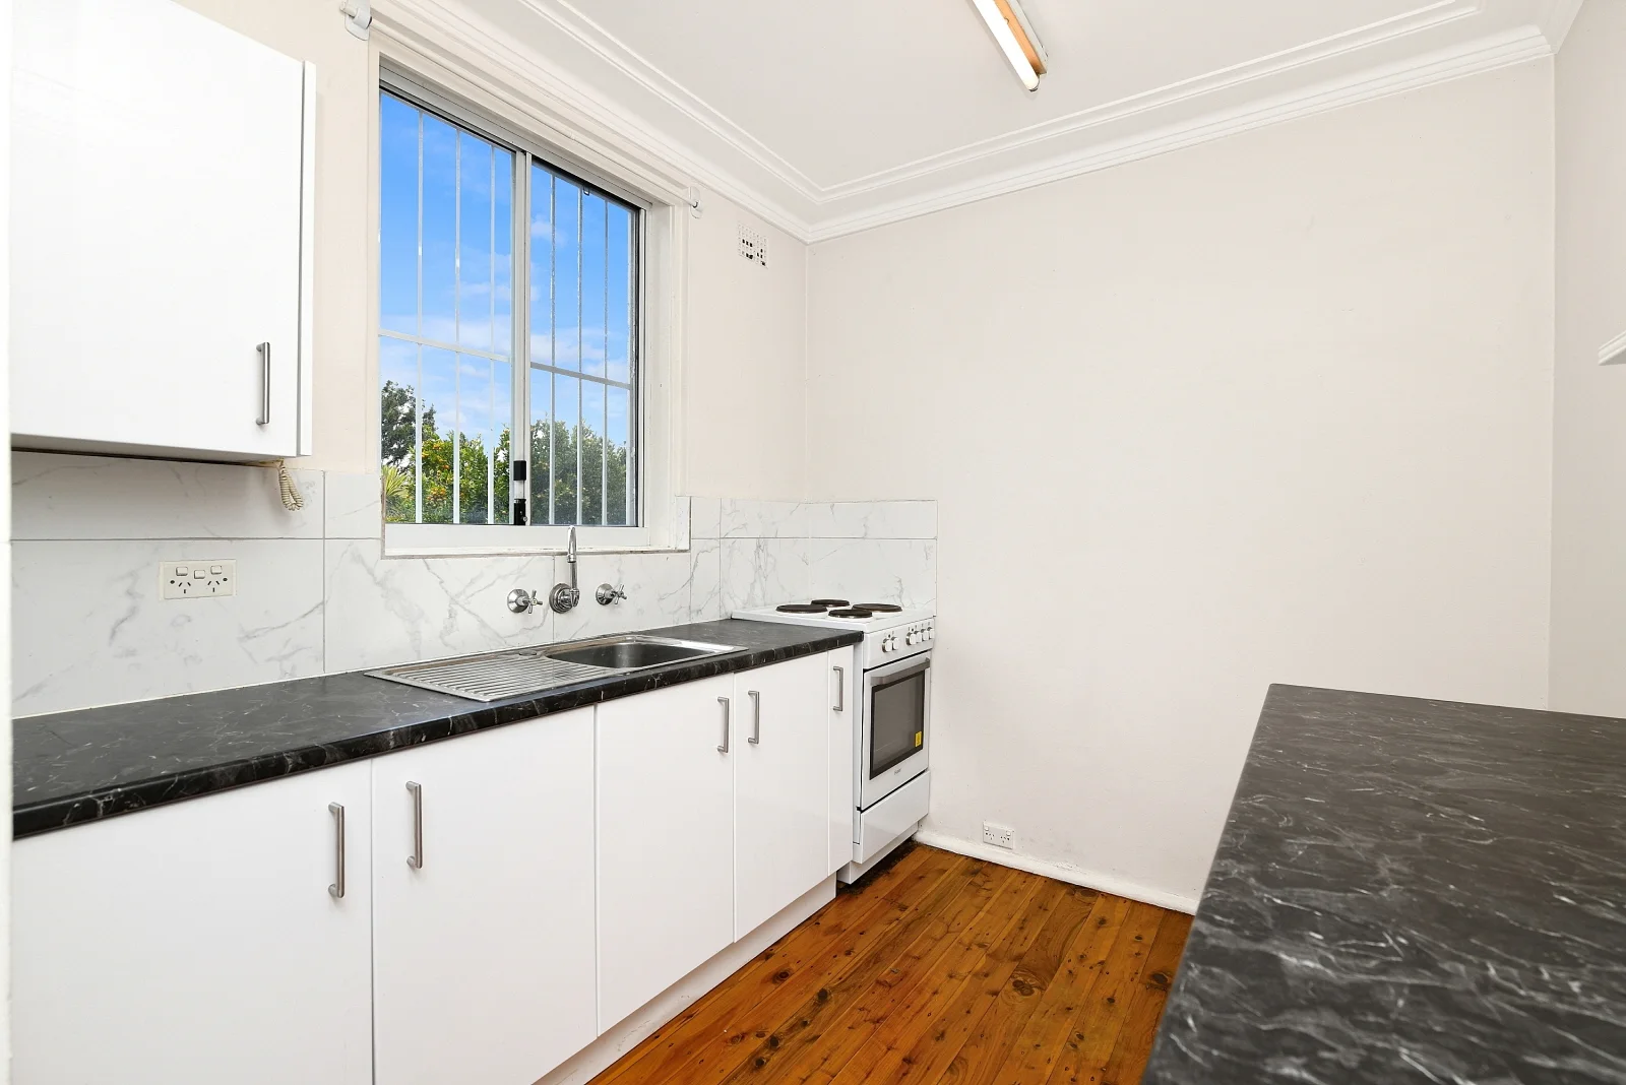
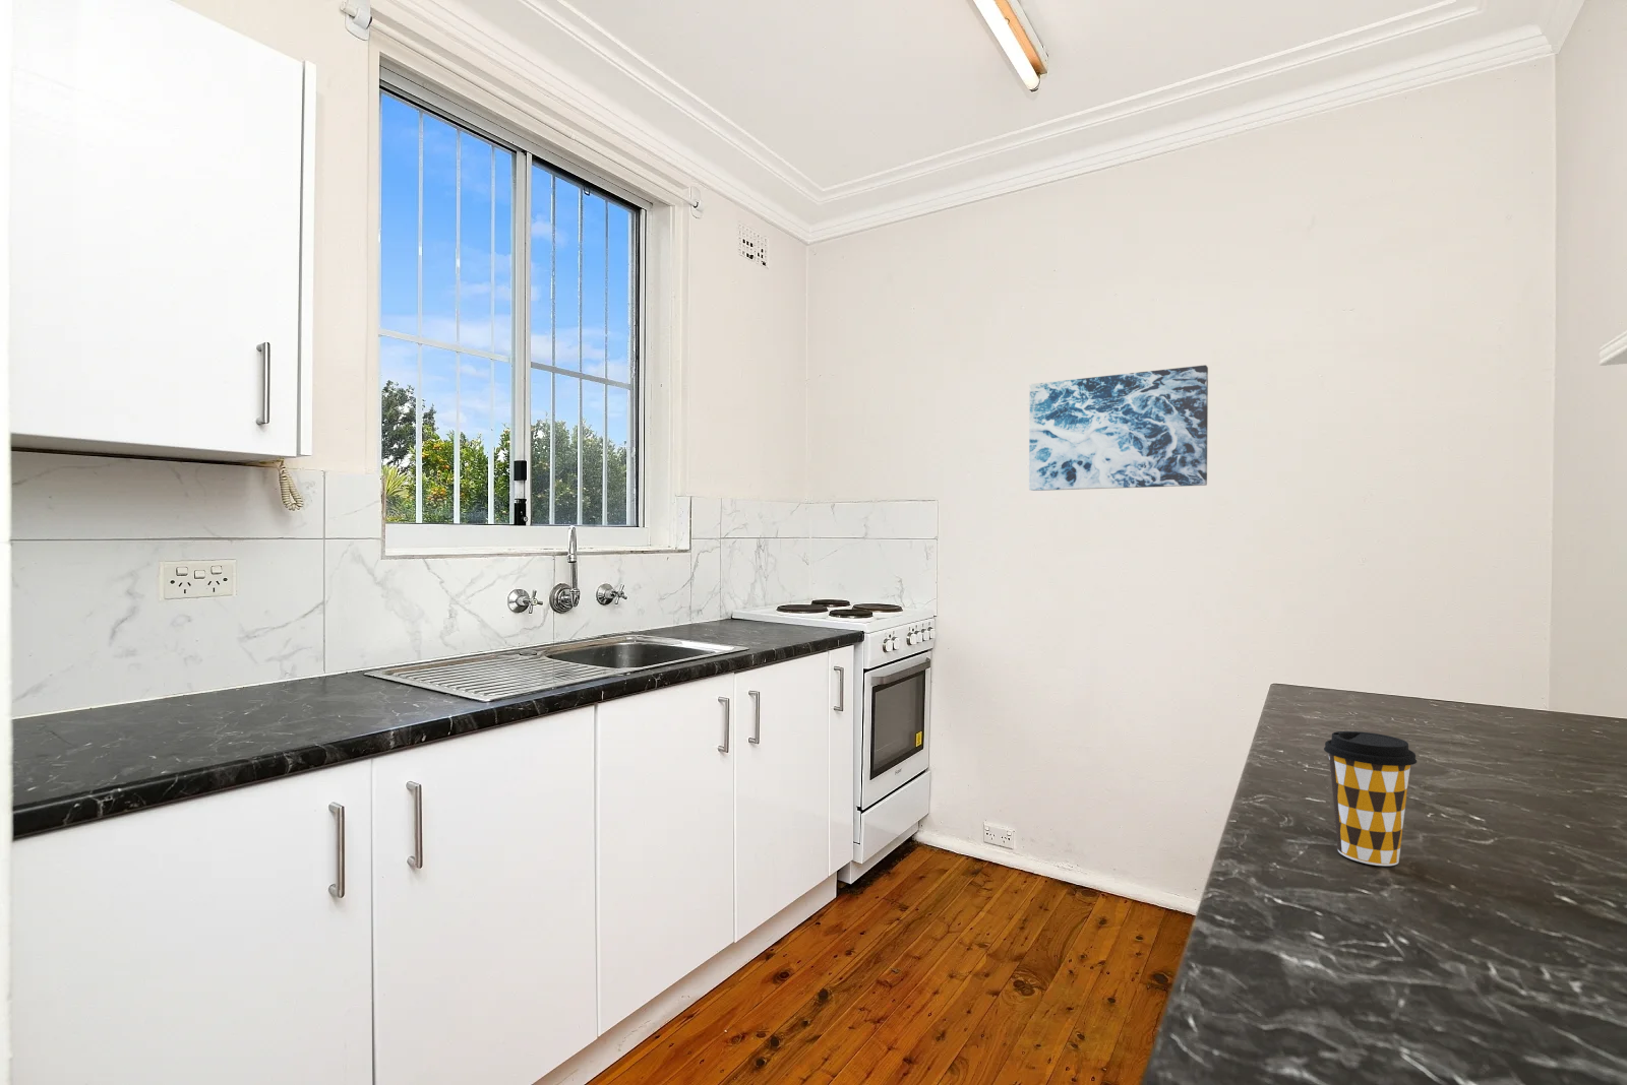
+ coffee cup (1369, 797)
+ wall art (1113, 432)
